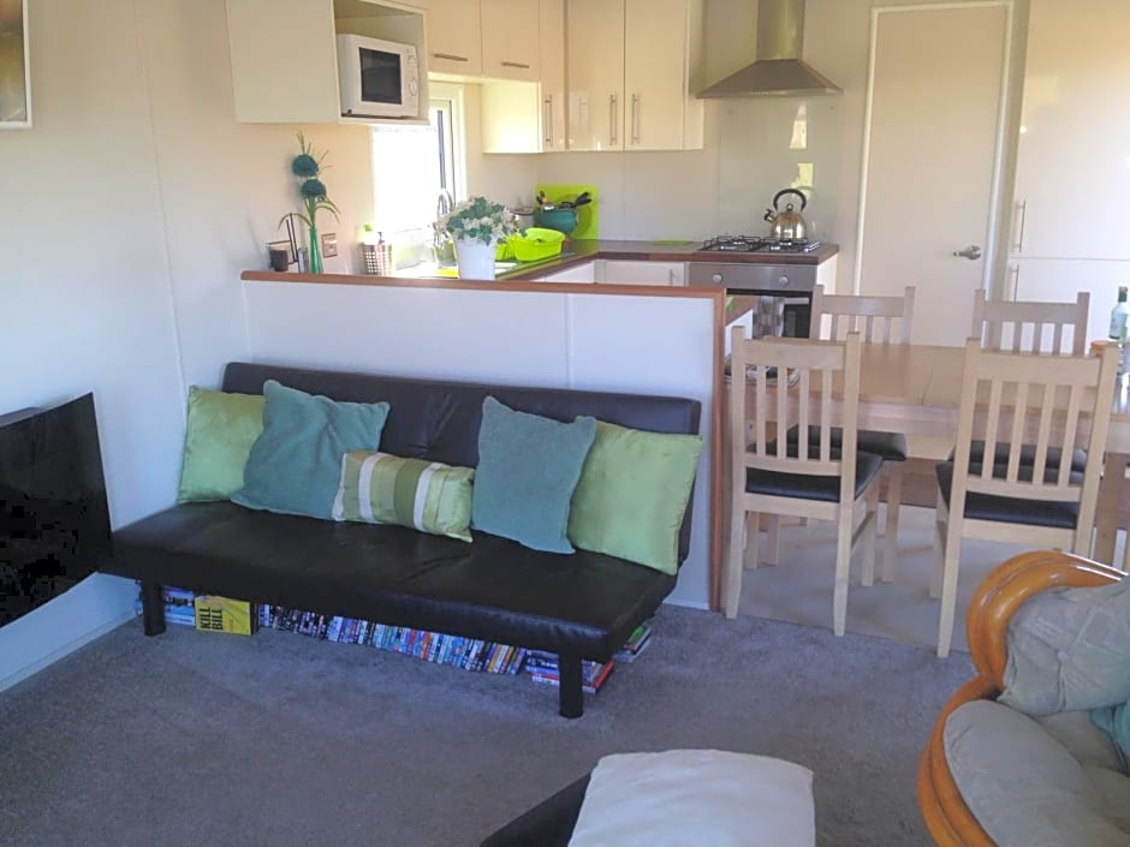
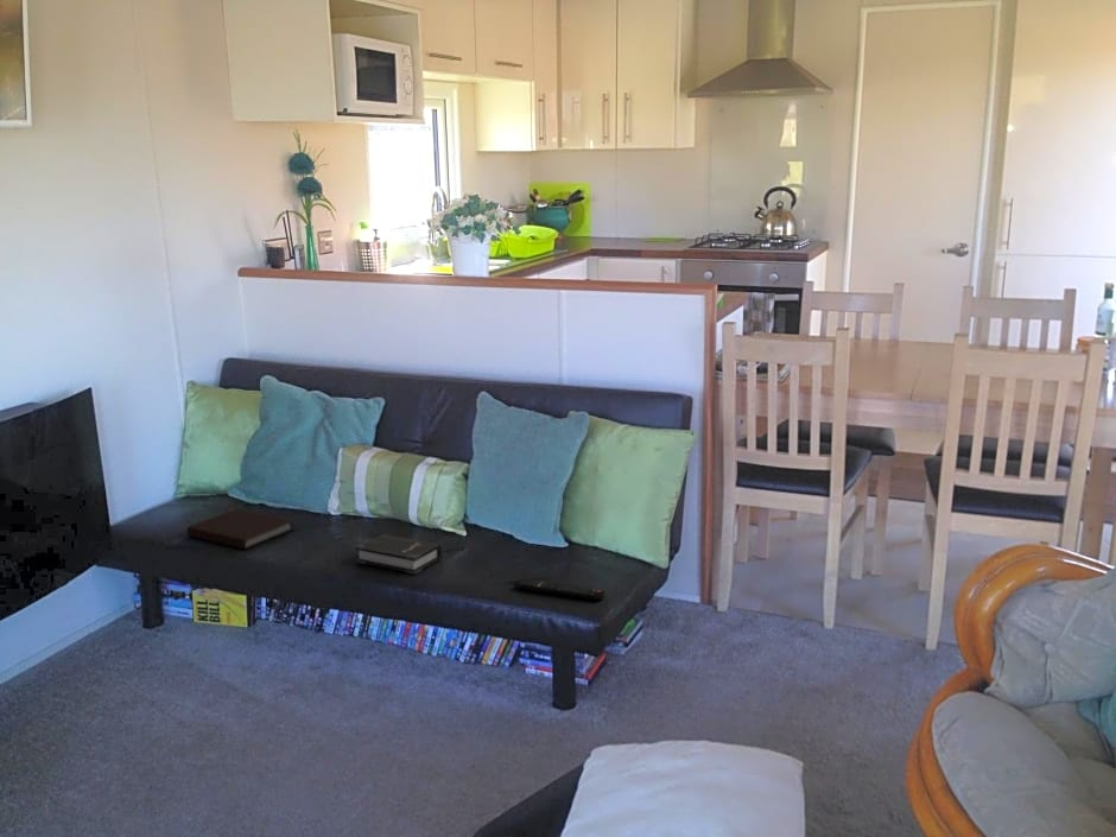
+ hardback book (399, 552)
+ notebook (241, 527)
+ remote control (560, 589)
